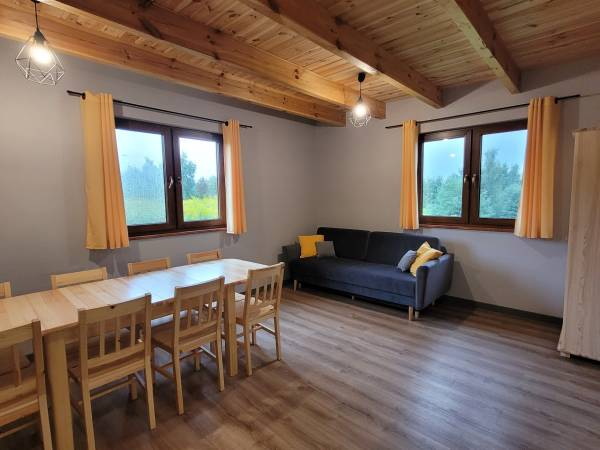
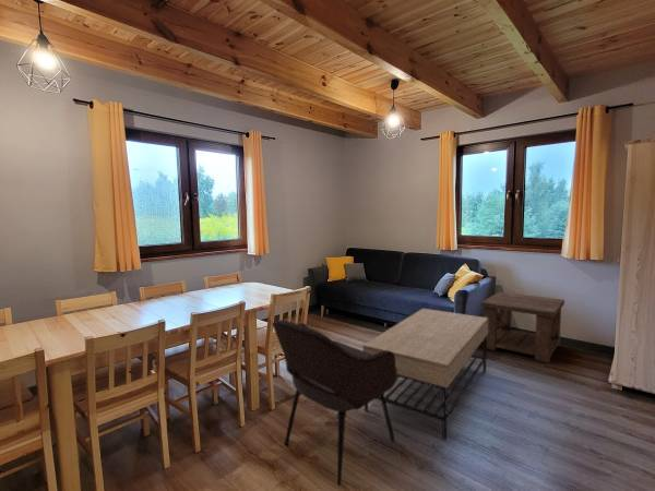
+ coffee table (431, 359)
+ side table (519, 331)
+ armchair (333, 381)
